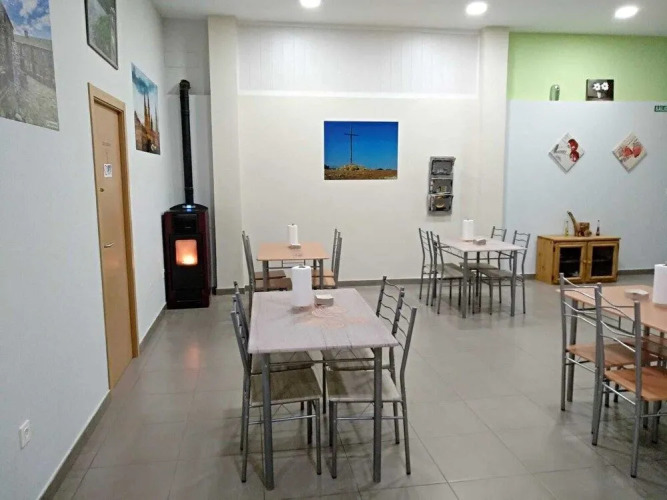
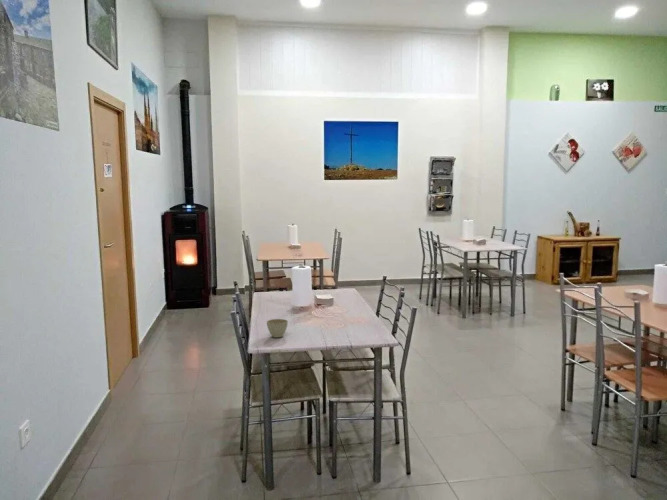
+ flower pot (277, 328)
